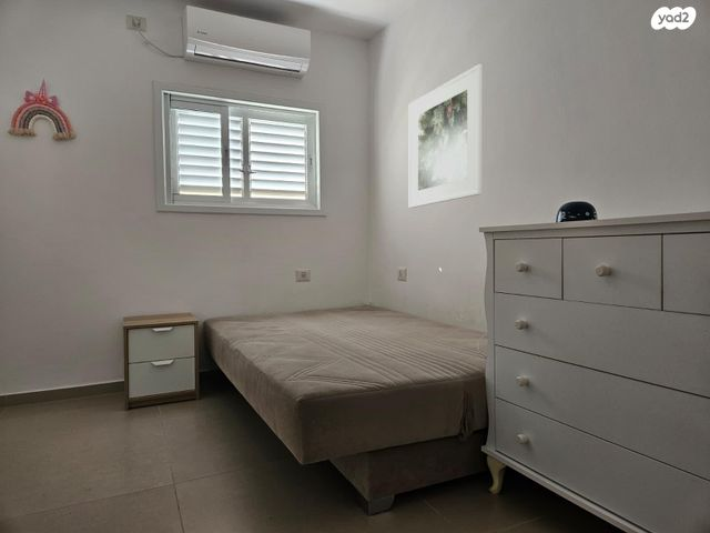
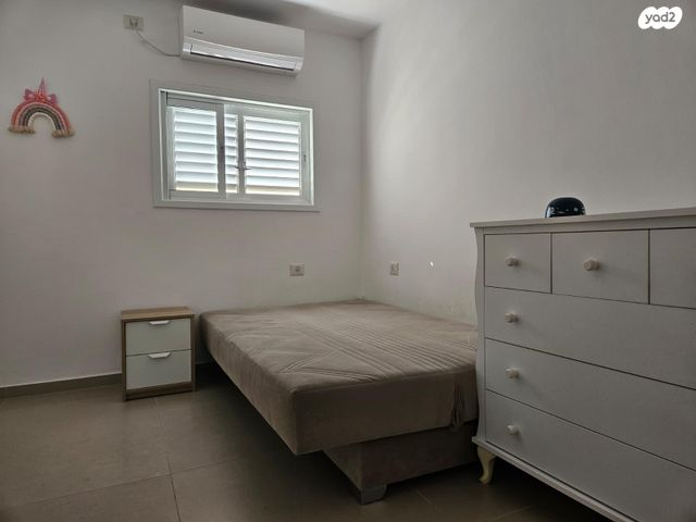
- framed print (440, 143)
